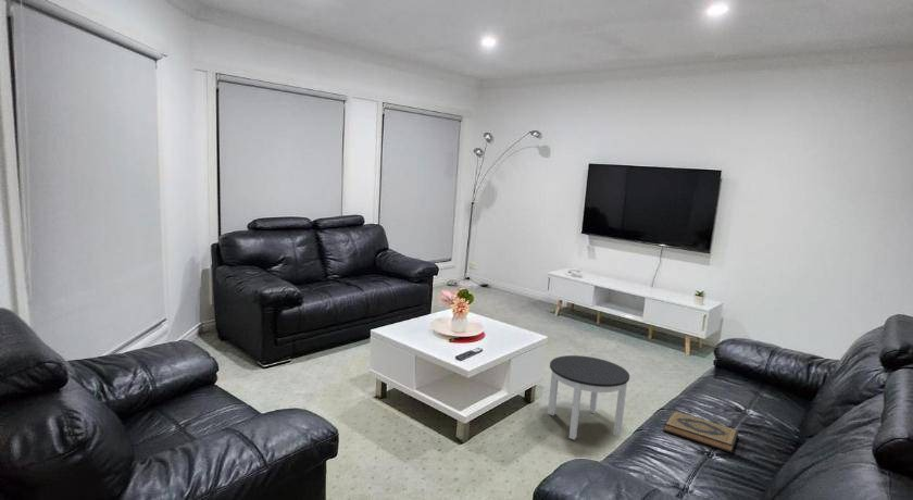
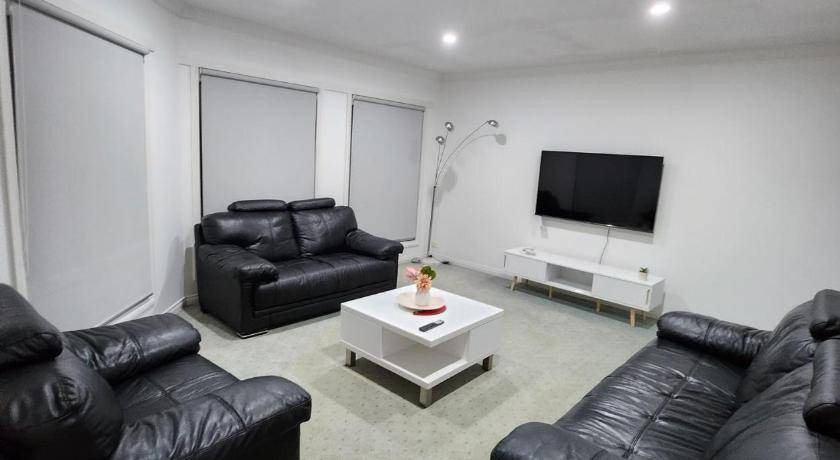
- round table (590, 398)
- hardback book (700, 429)
